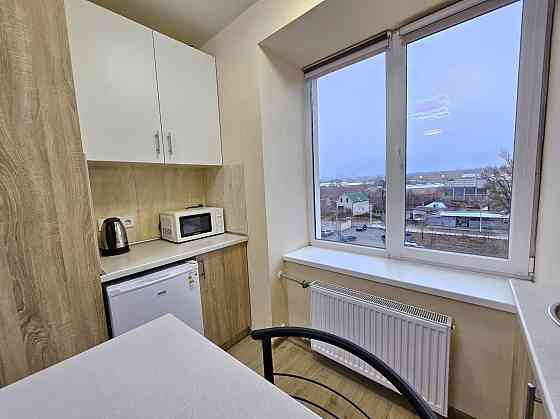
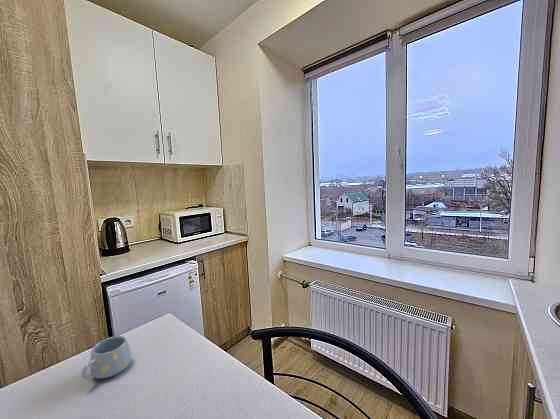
+ mug (105, 360)
